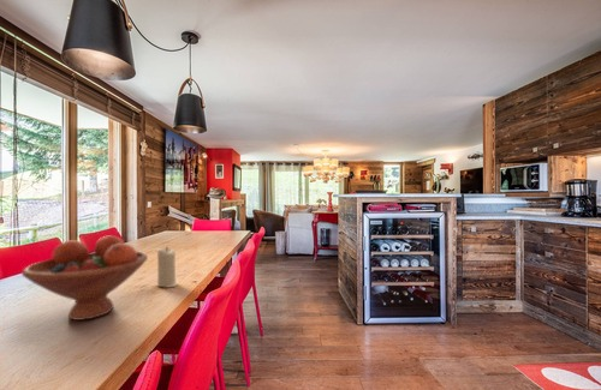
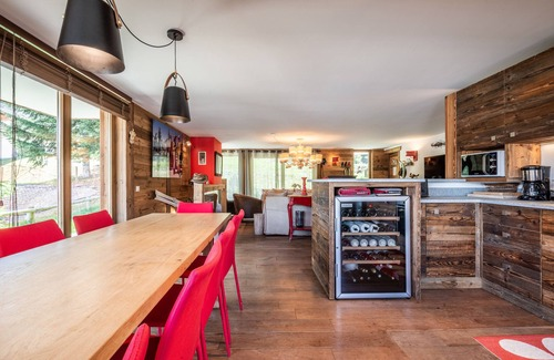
- candle (167, 265)
- fruit bowl (91, 276)
